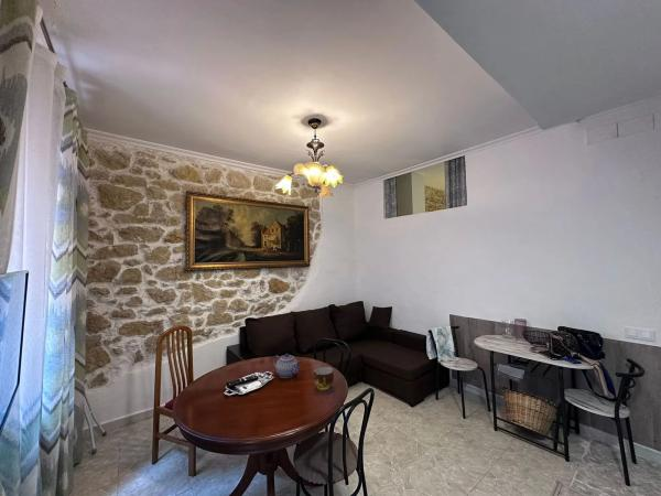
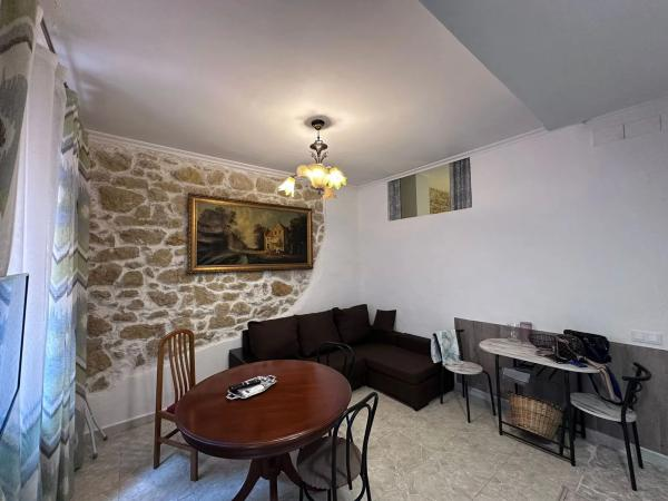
- cup (324, 379)
- teapot (286, 364)
